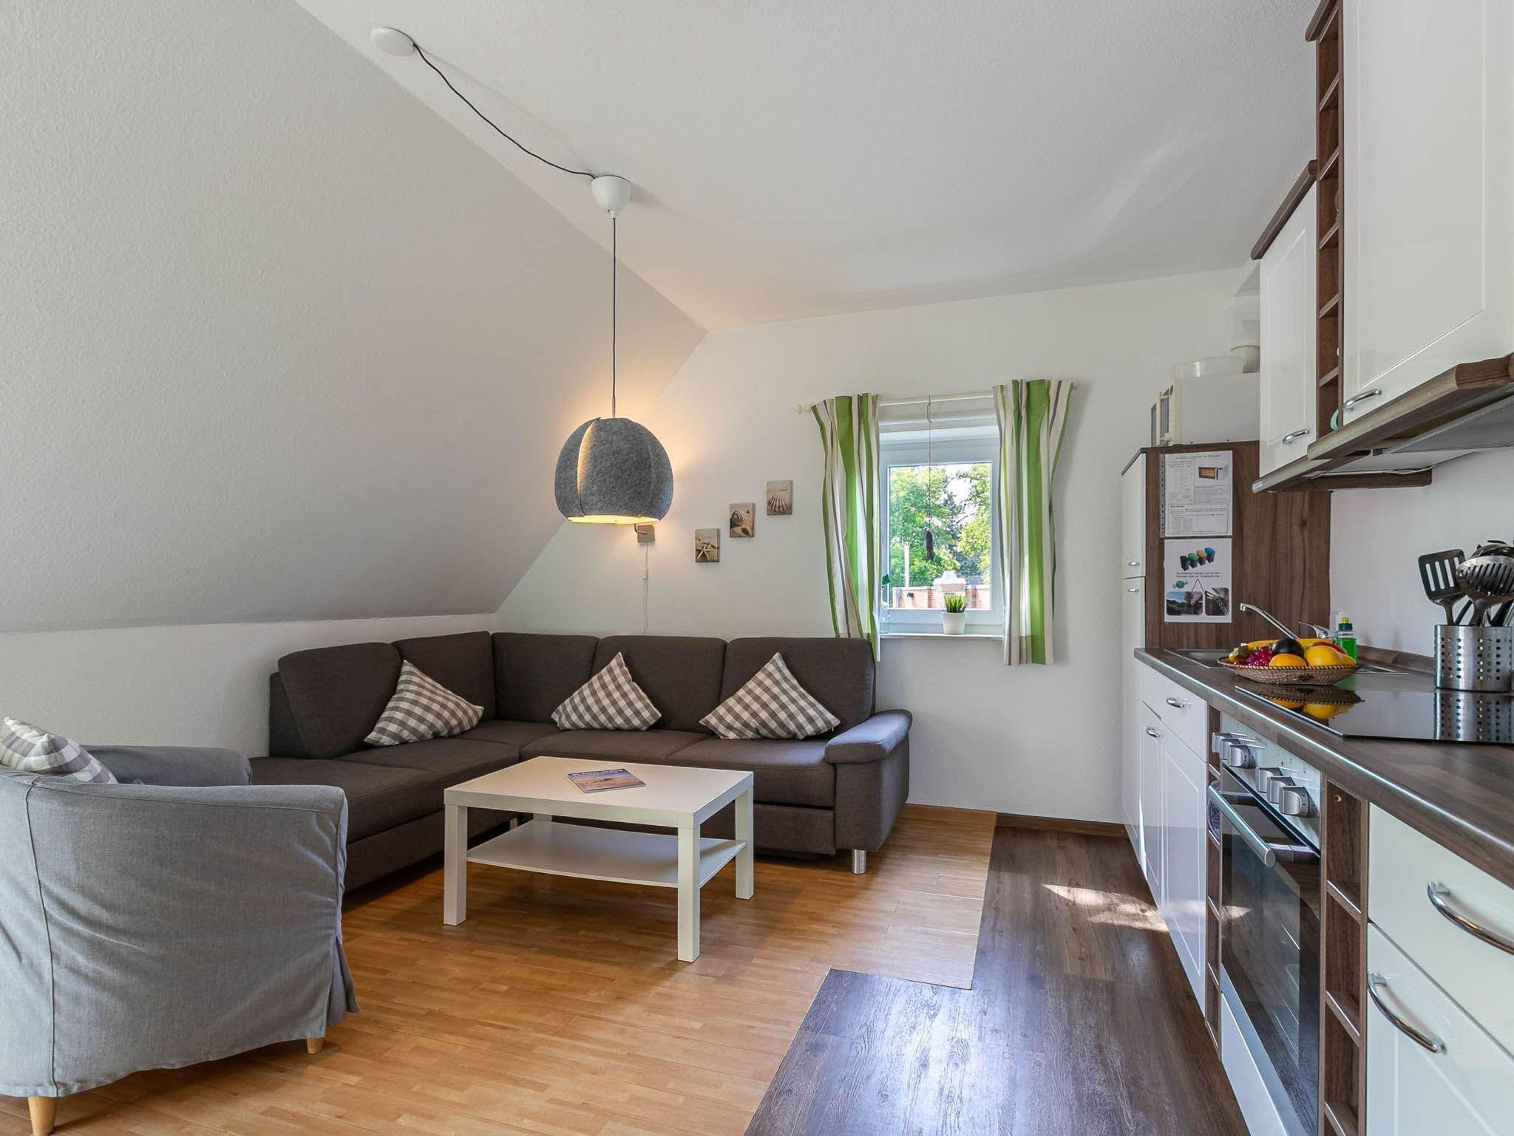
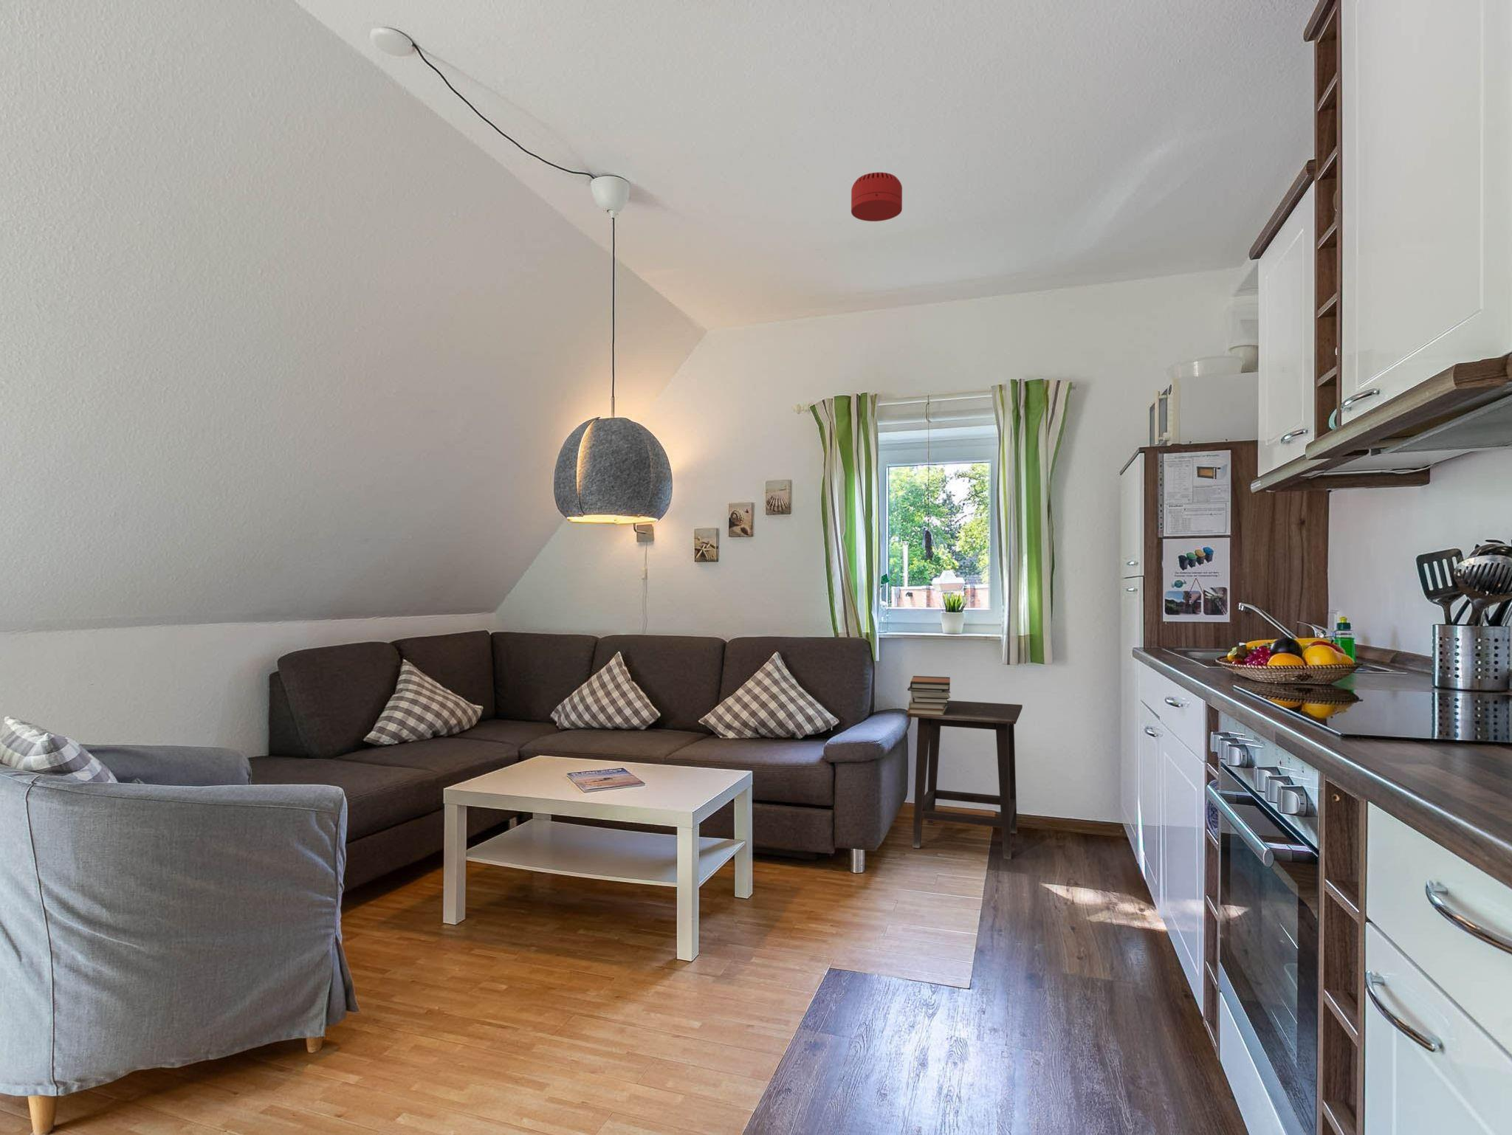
+ smoke detector (876, 196)
+ book stack (929, 694)
+ side table (962, 792)
